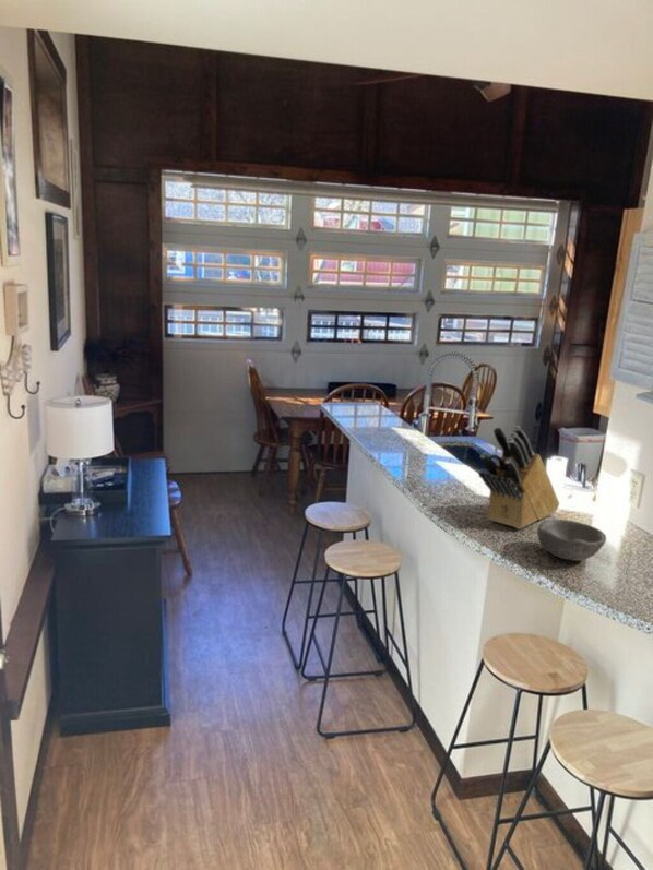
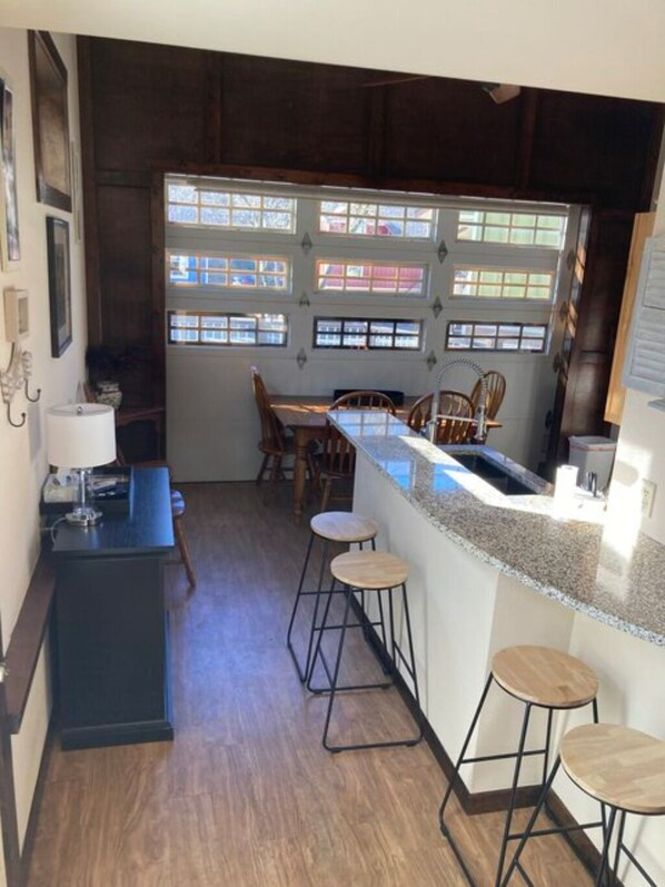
- bowl (569, 541)
- knife block (522, 470)
